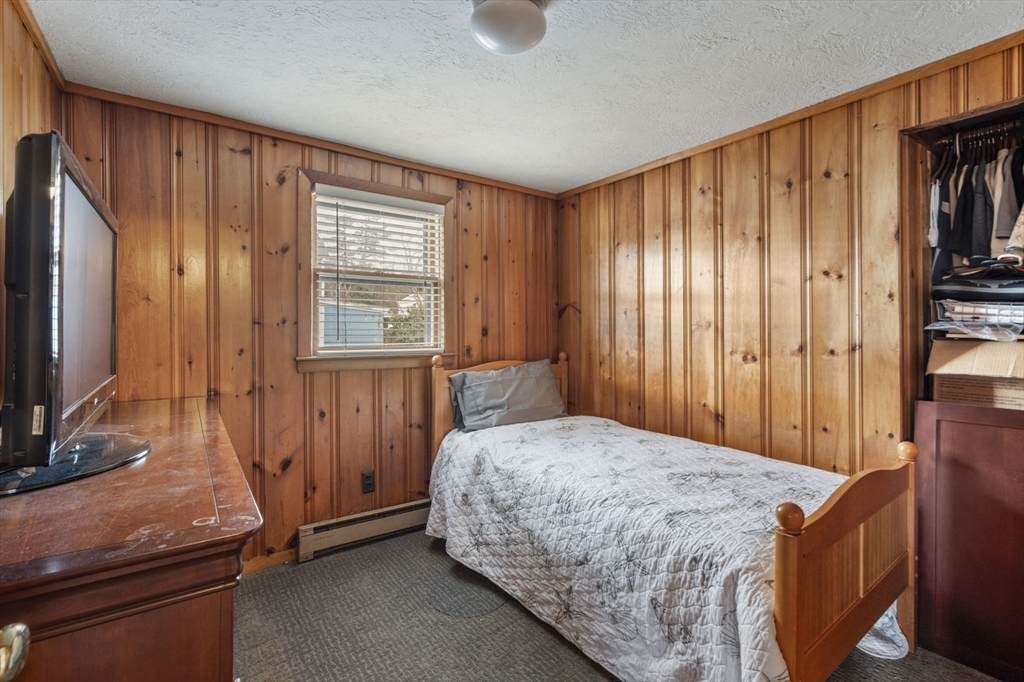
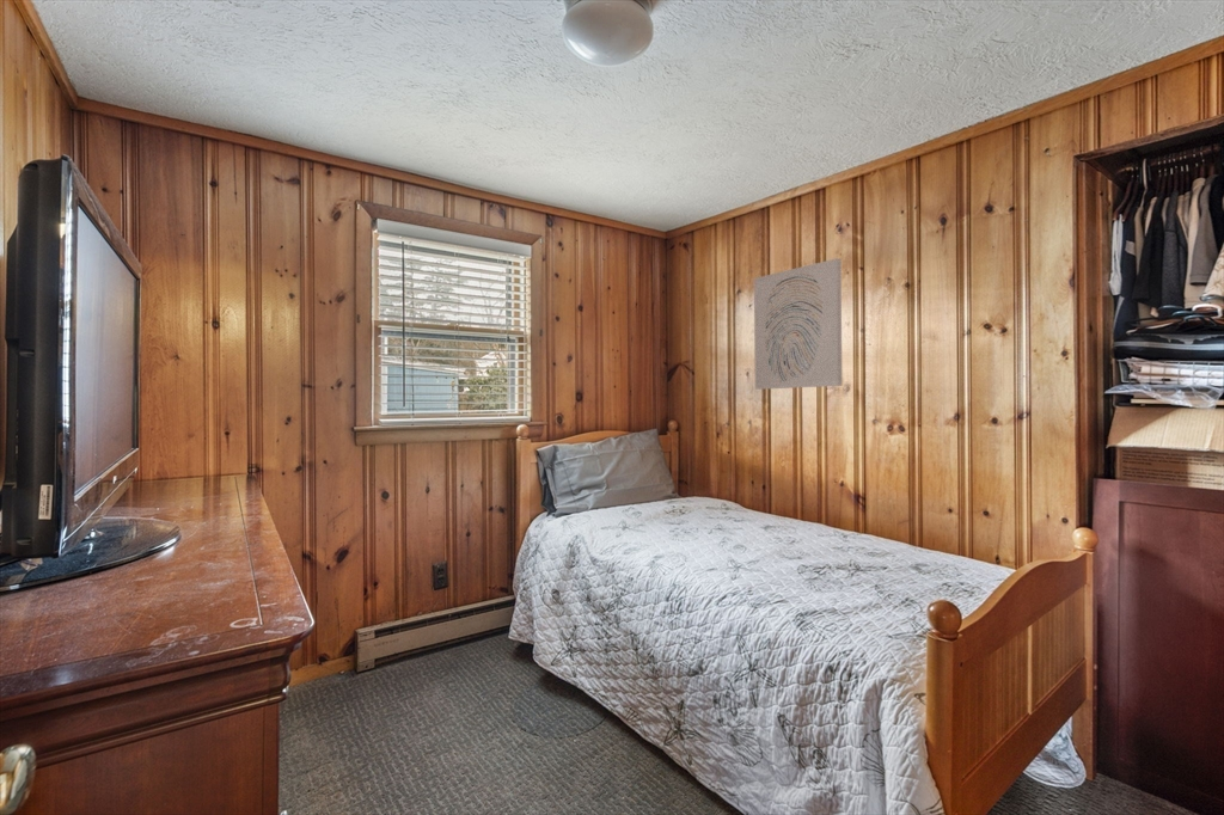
+ wall art (795, 327)
